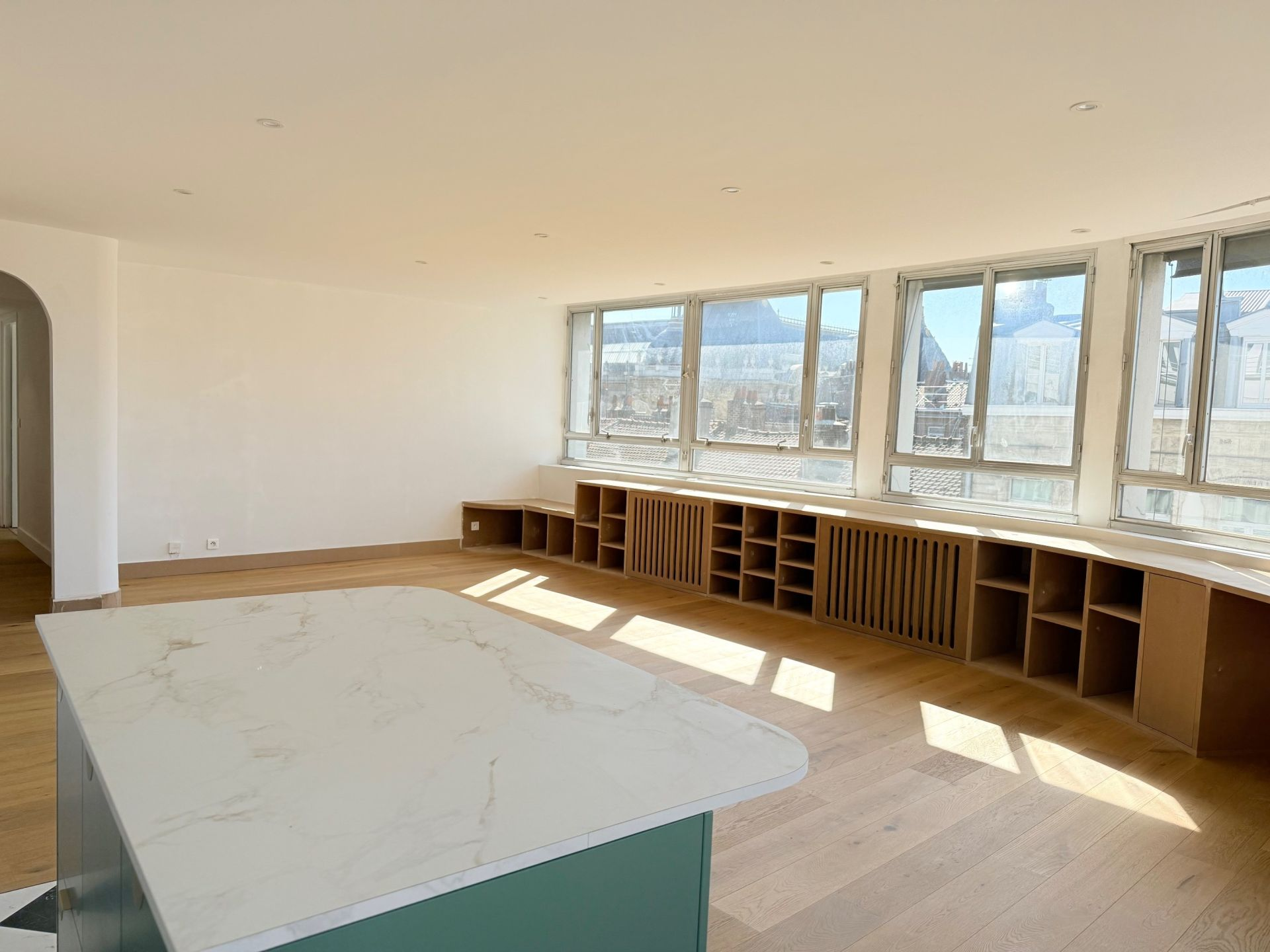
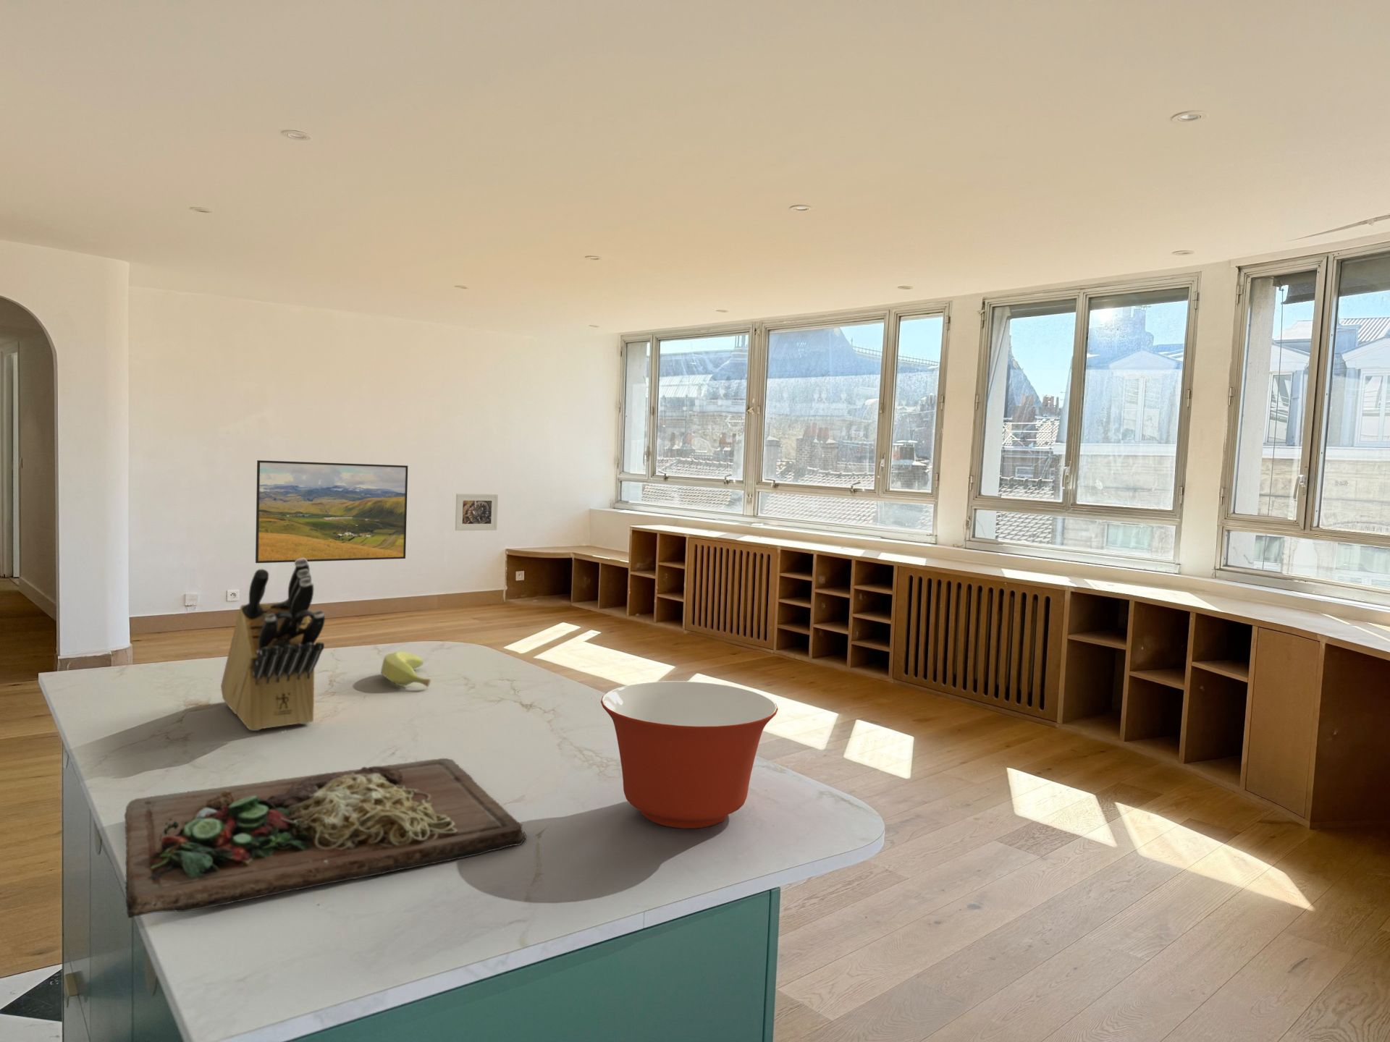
+ banana (412, 667)
+ knife block (271, 635)
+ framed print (335, 511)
+ cutting board (325, 803)
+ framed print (476, 511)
+ mixing bowl (686, 756)
